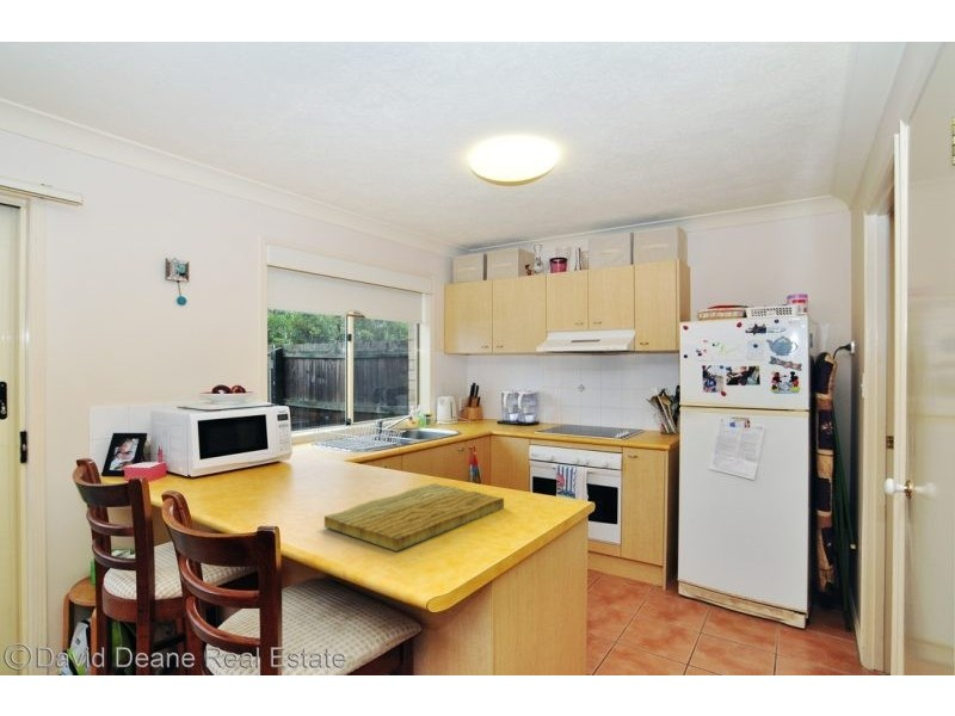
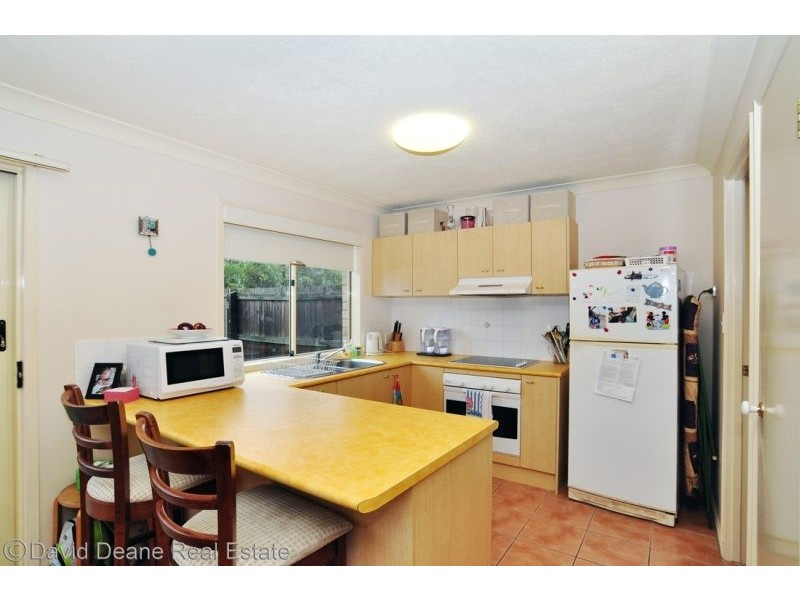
- cutting board (419, 510)
